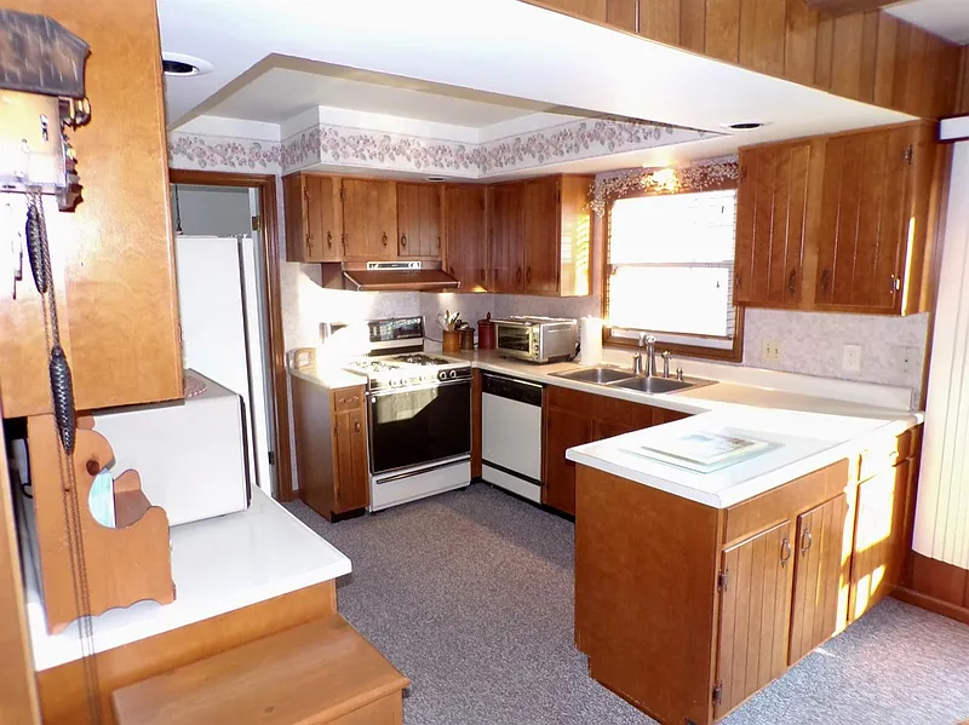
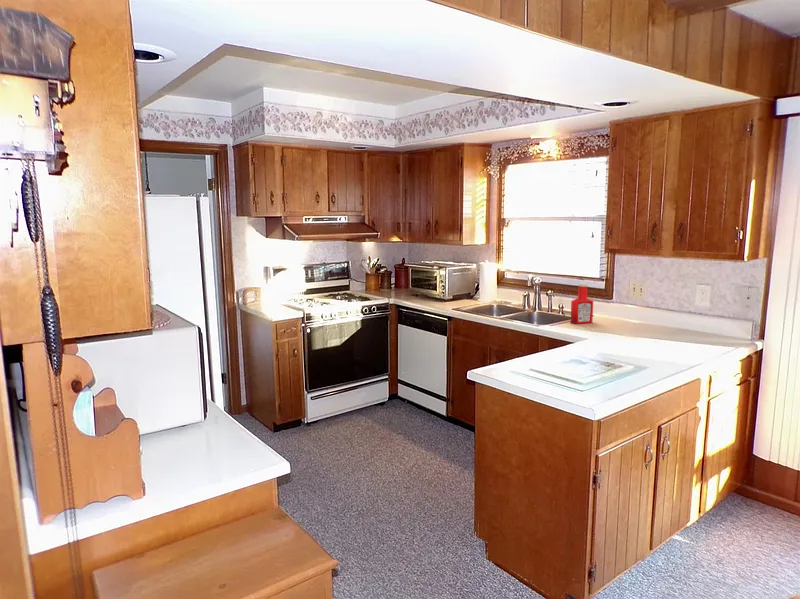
+ soap bottle (582, 302)
